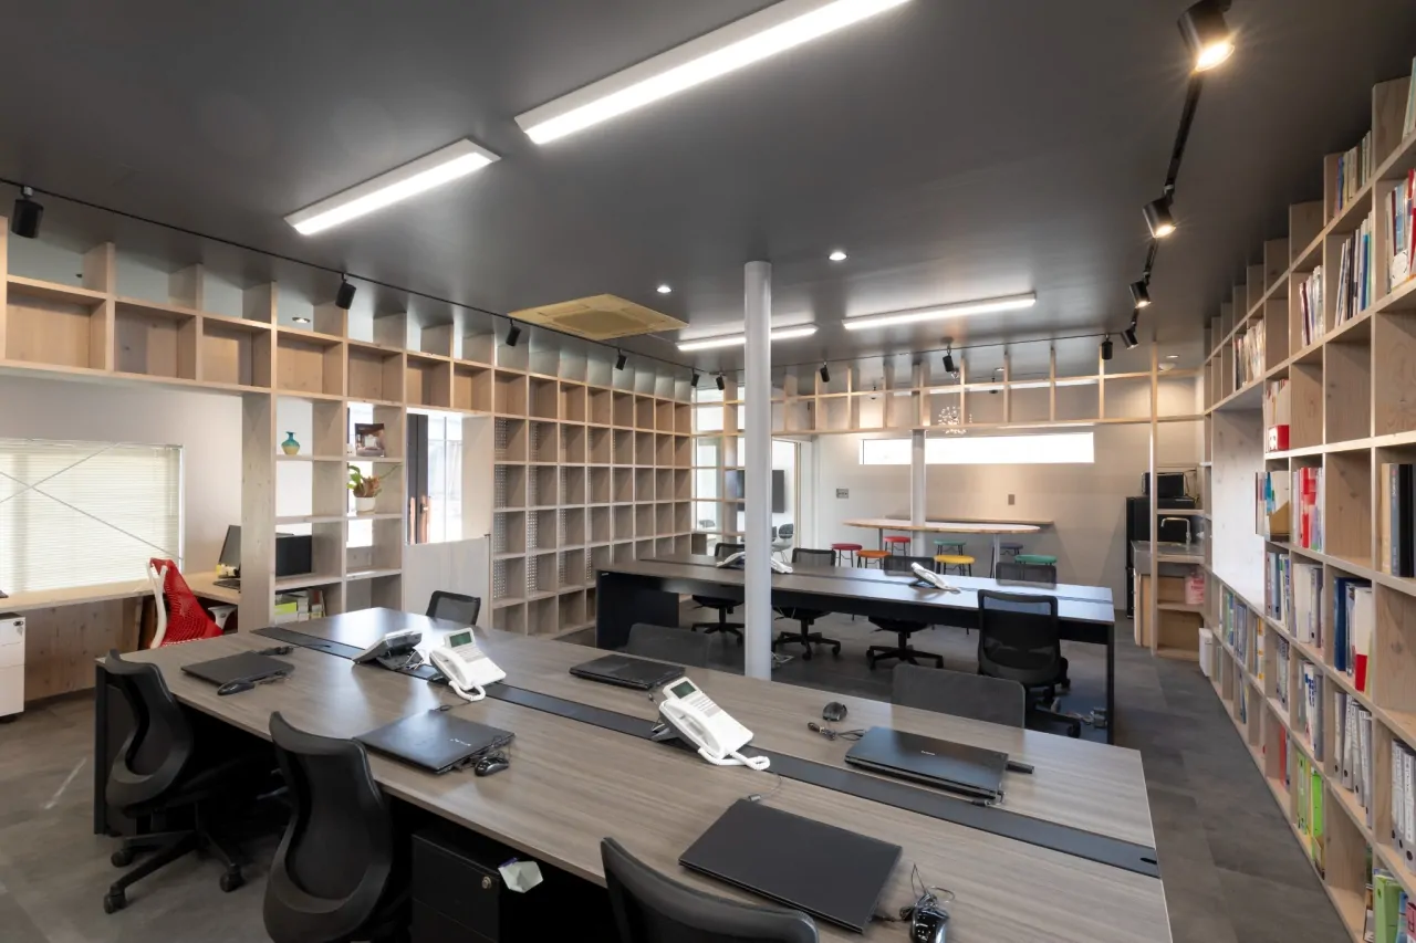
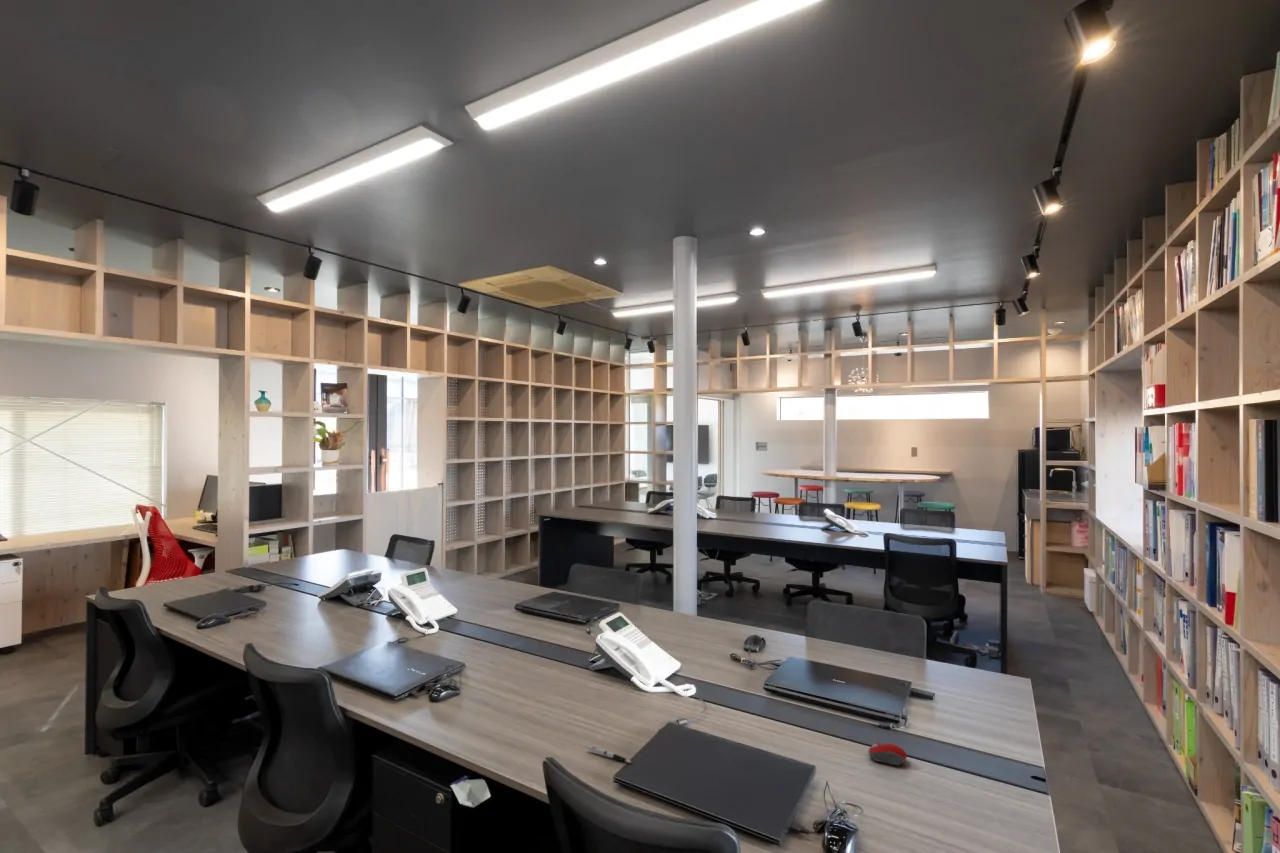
+ computer mouse (887, 751)
+ pen (609, 754)
